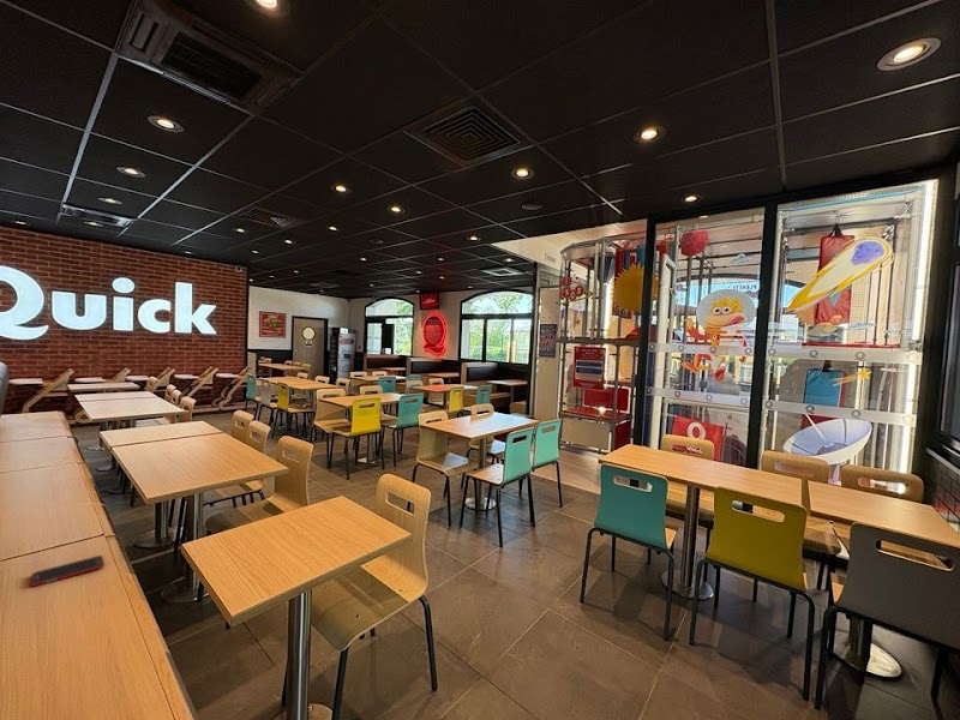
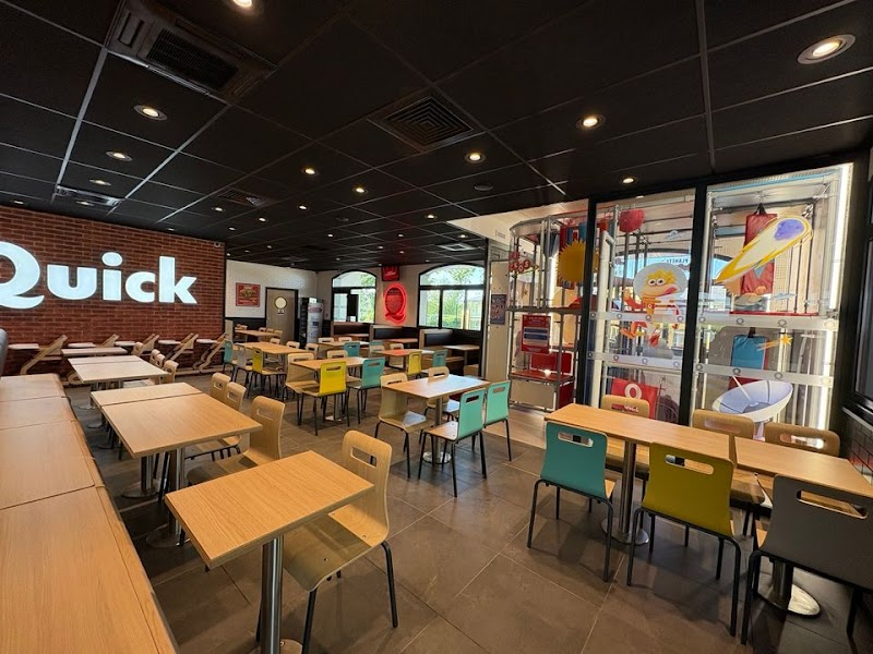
- cell phone (68, 570)
